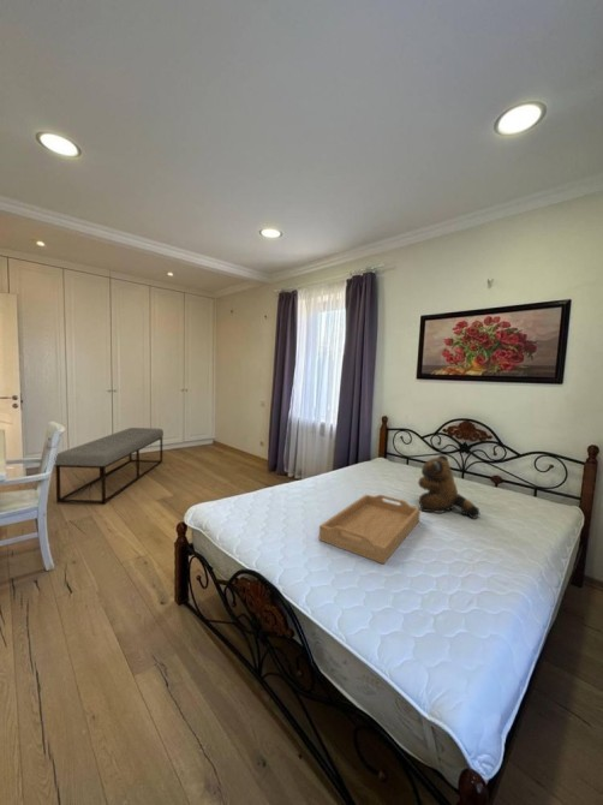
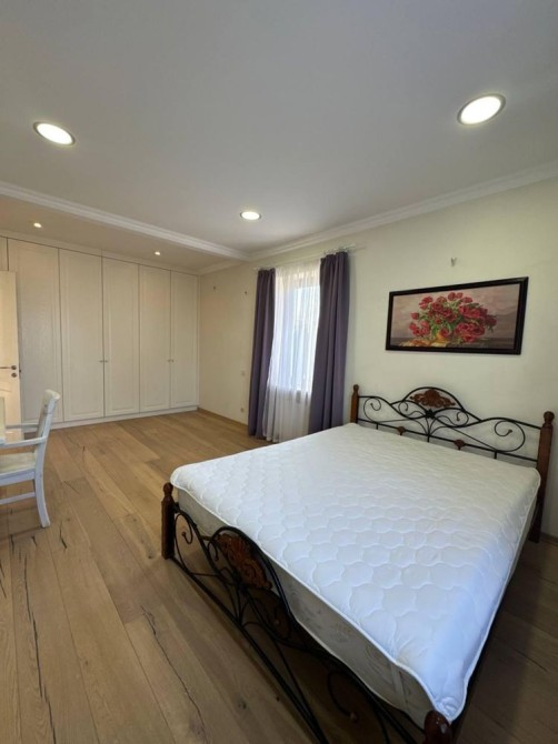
- bench (119, 458)
- serving tray (372, 520)
- teddy bear (450, 482)
